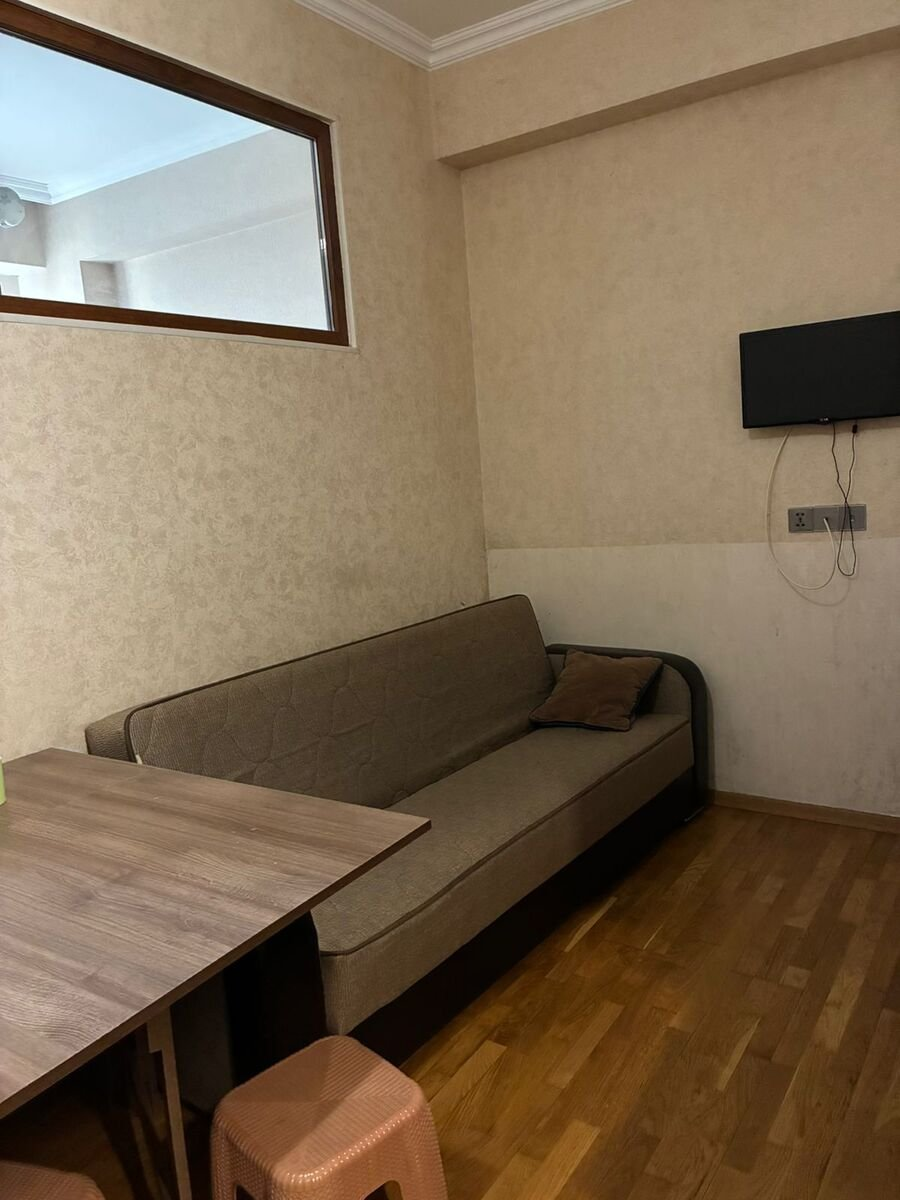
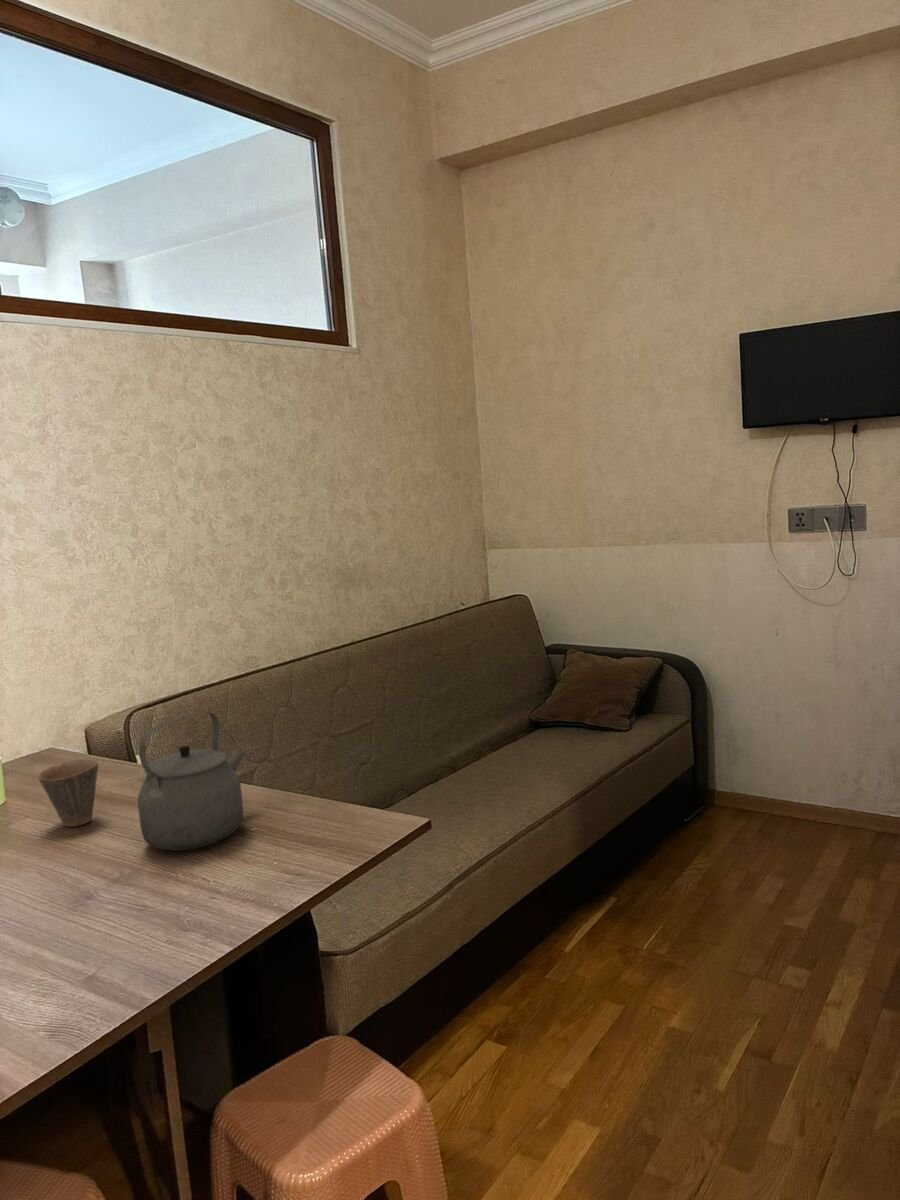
+ tea kettle (198, 773)
+ cup (71, 795)
